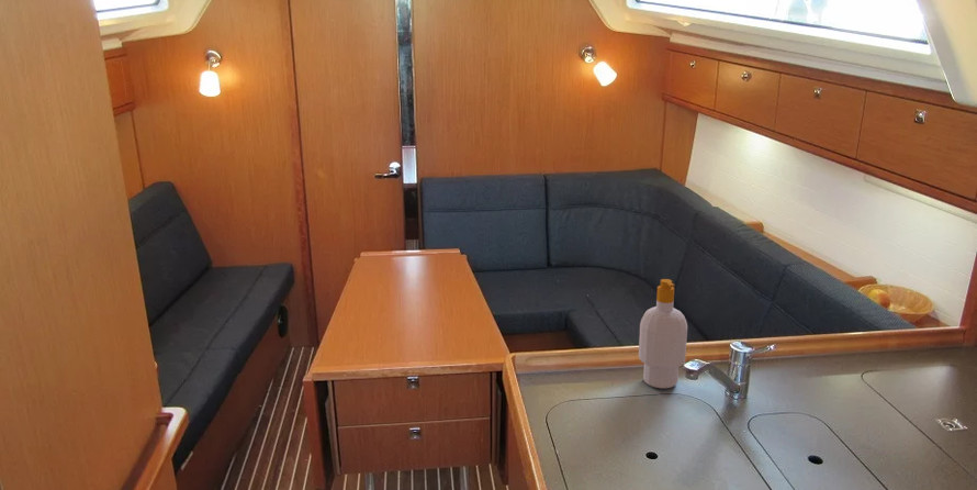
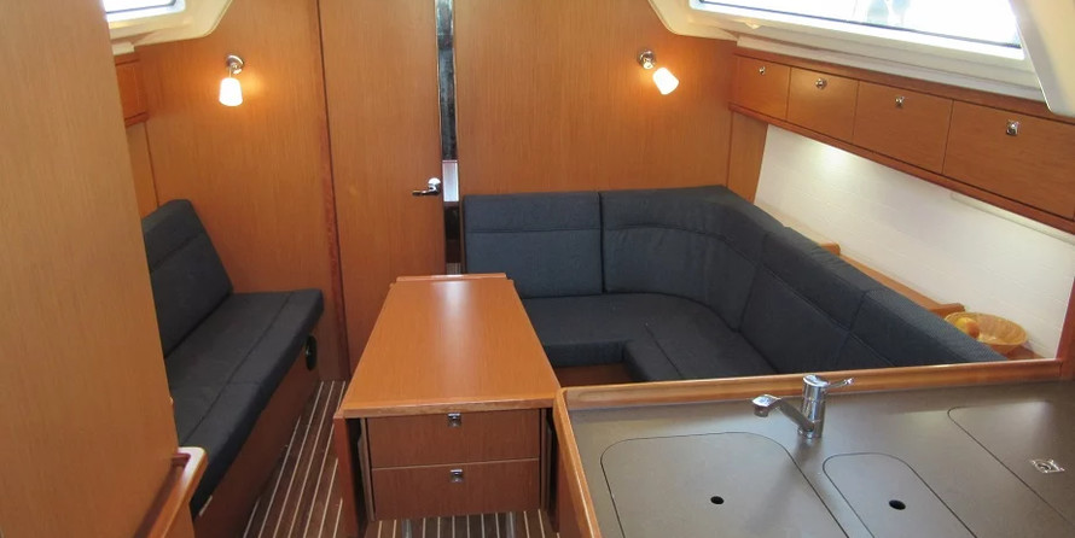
- soap bottle (663, 332)
